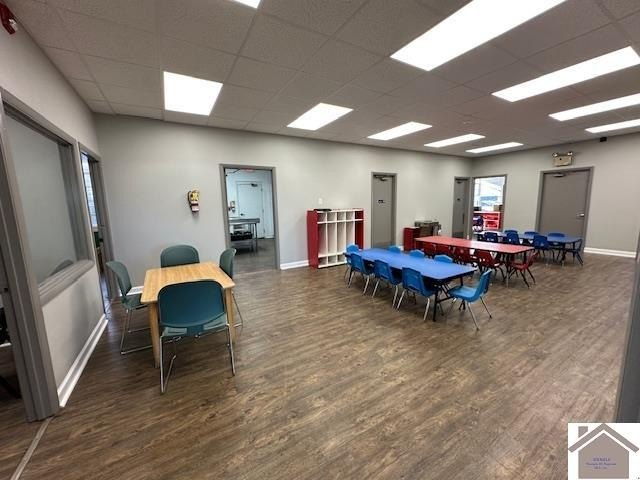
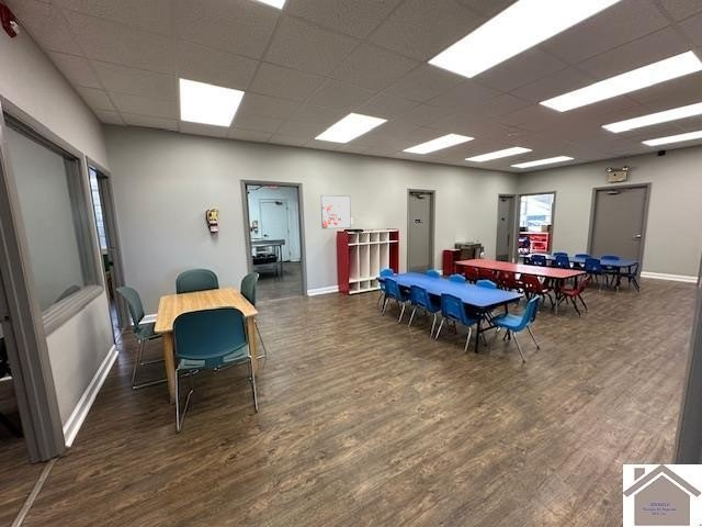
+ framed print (336, 212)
